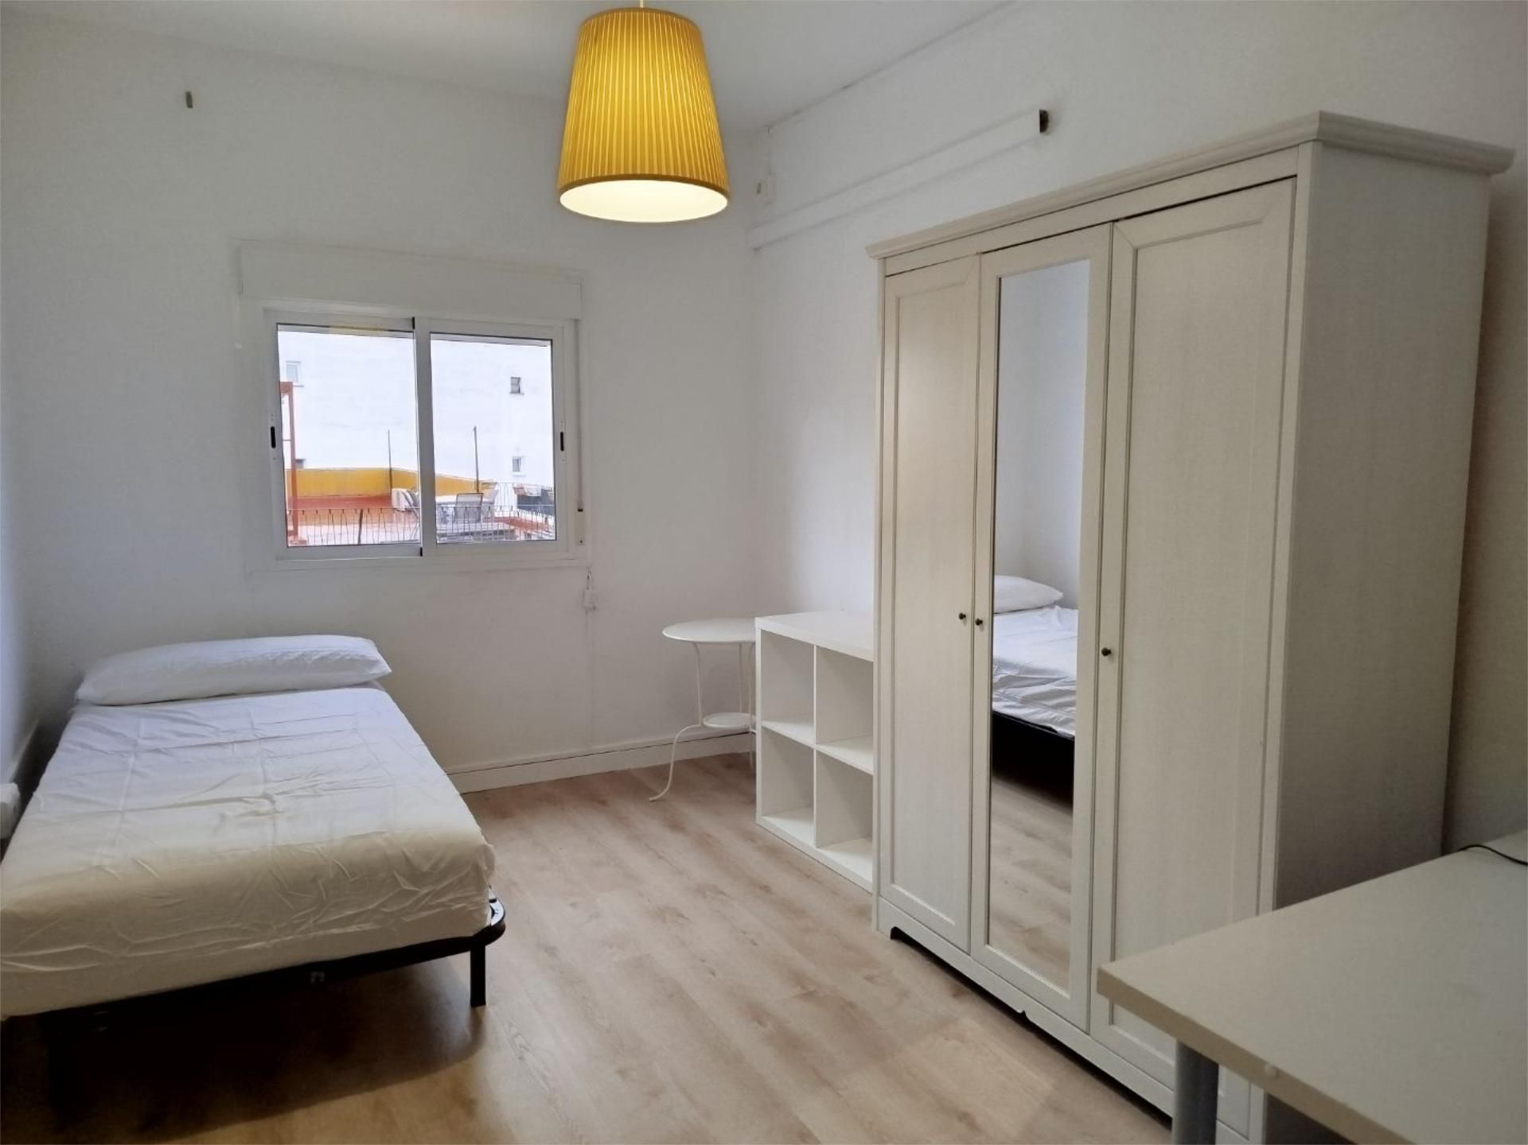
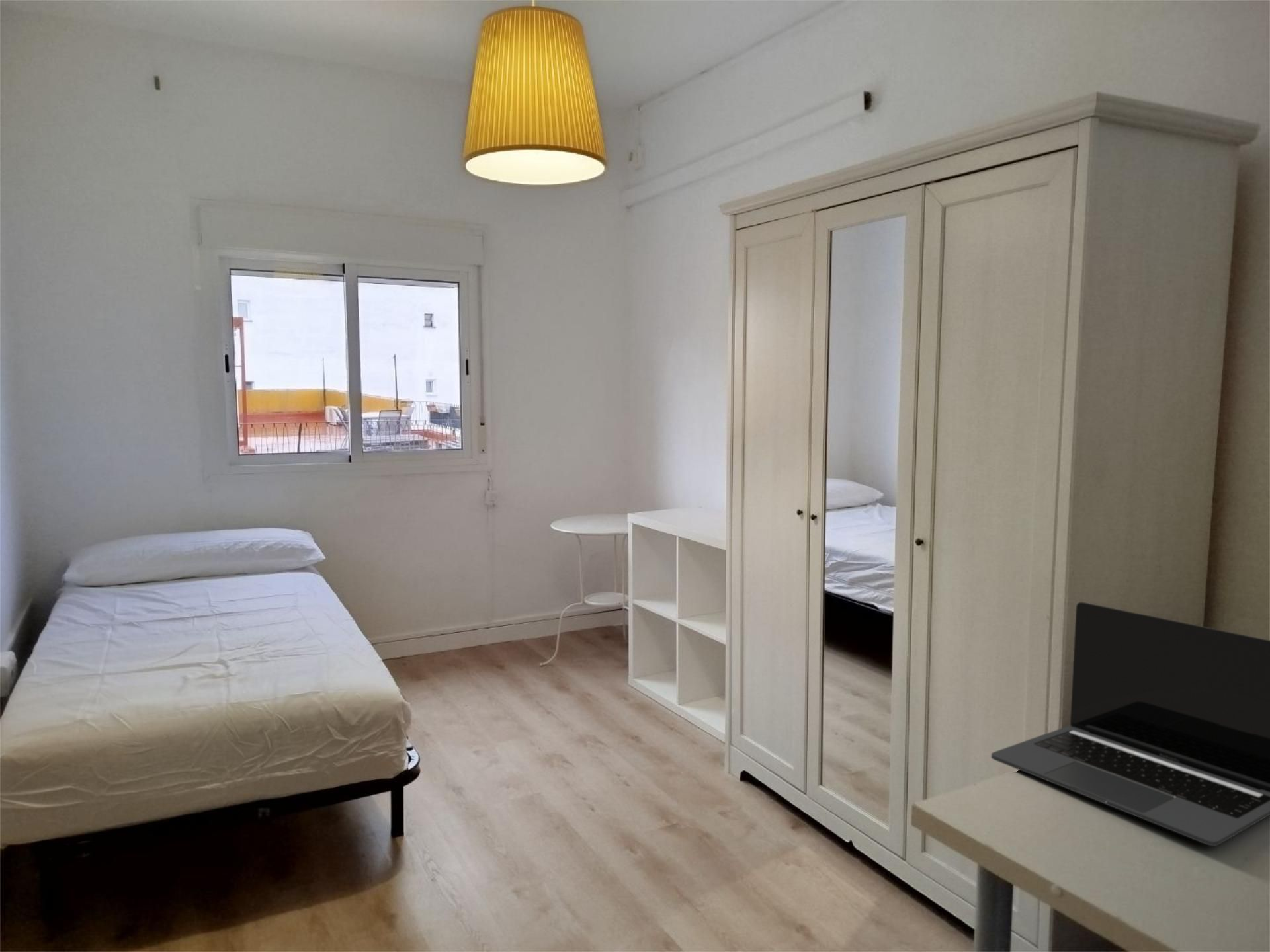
+ laptop (1136, 707)
